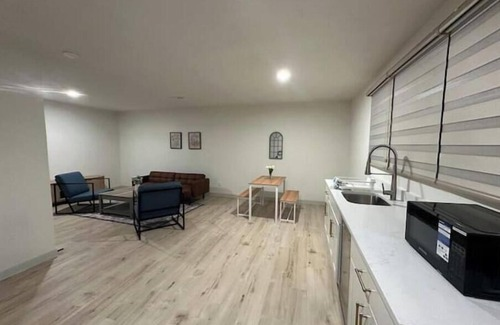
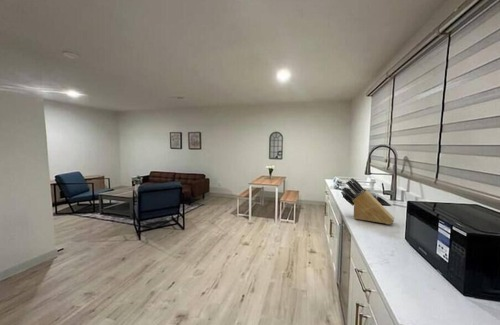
+ knife block (367, 199)
